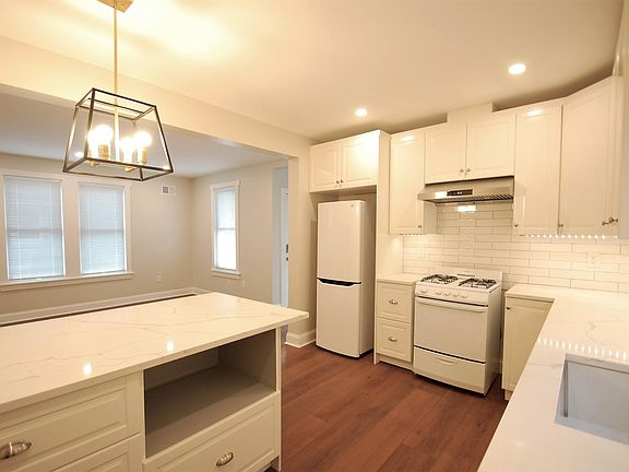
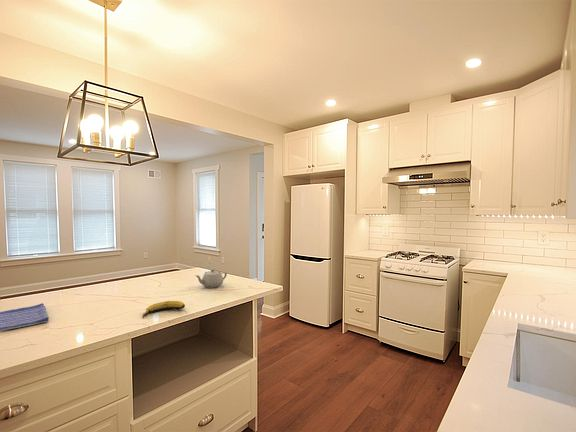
+ banana (162, 307)
+ teapot (211, 277)
+ dish towel (22, 316)
